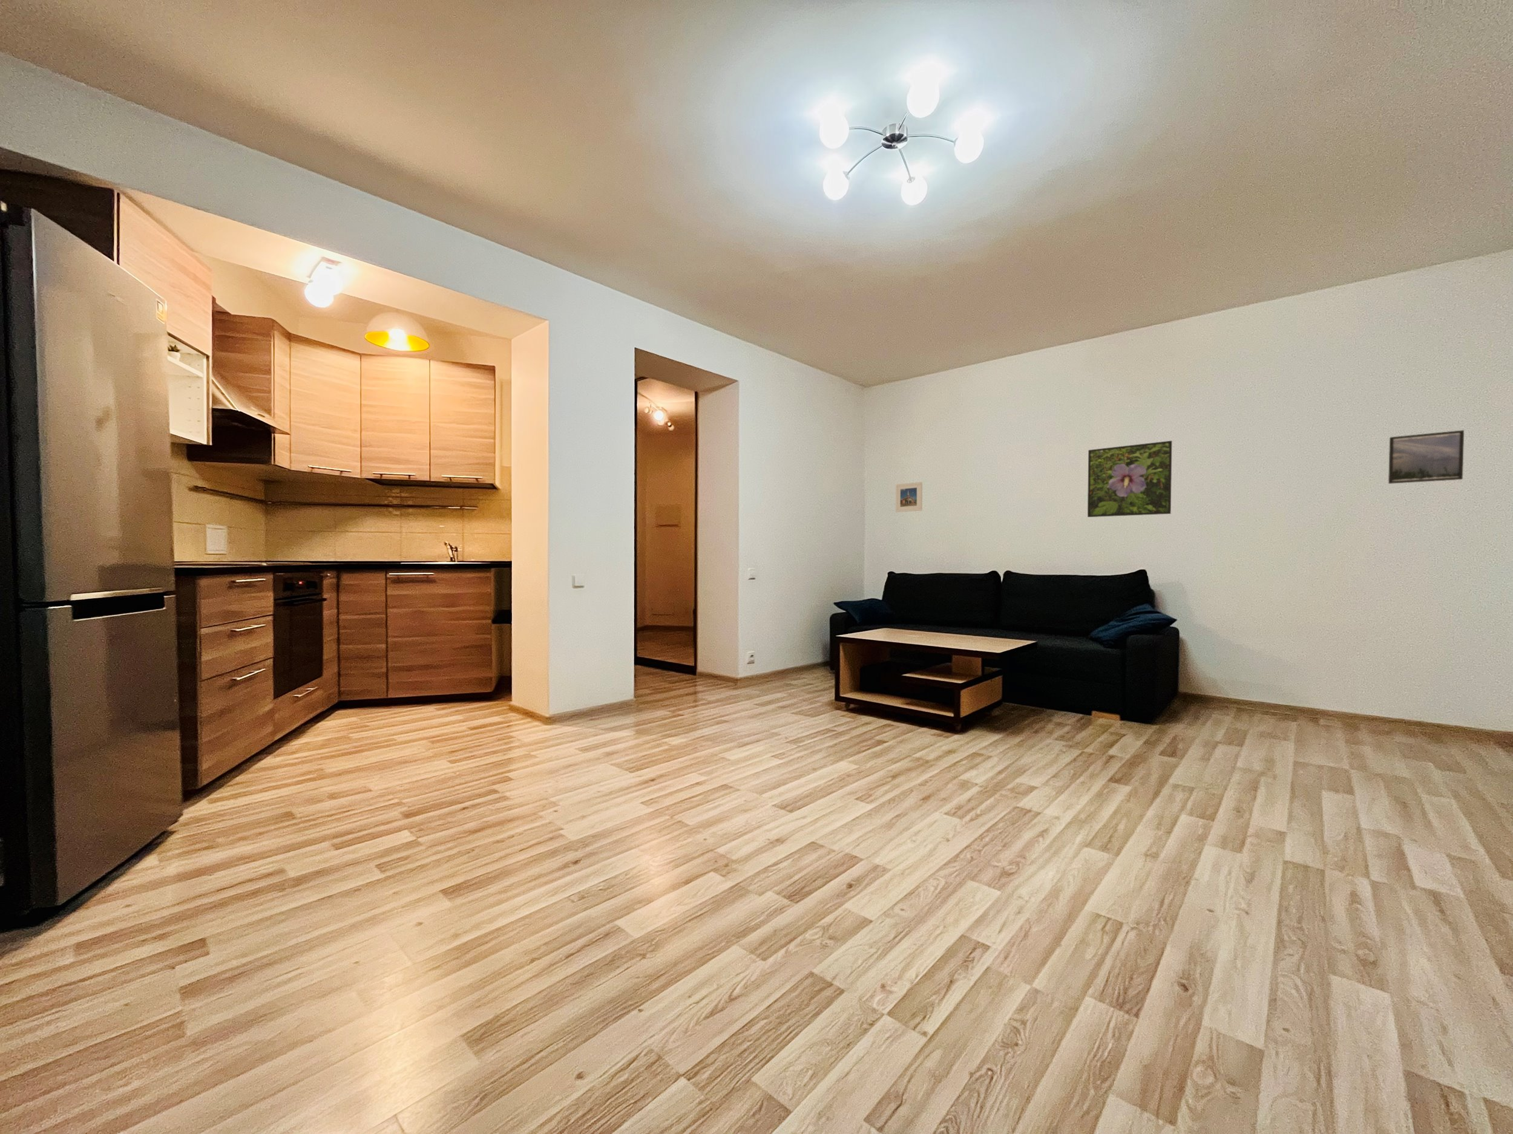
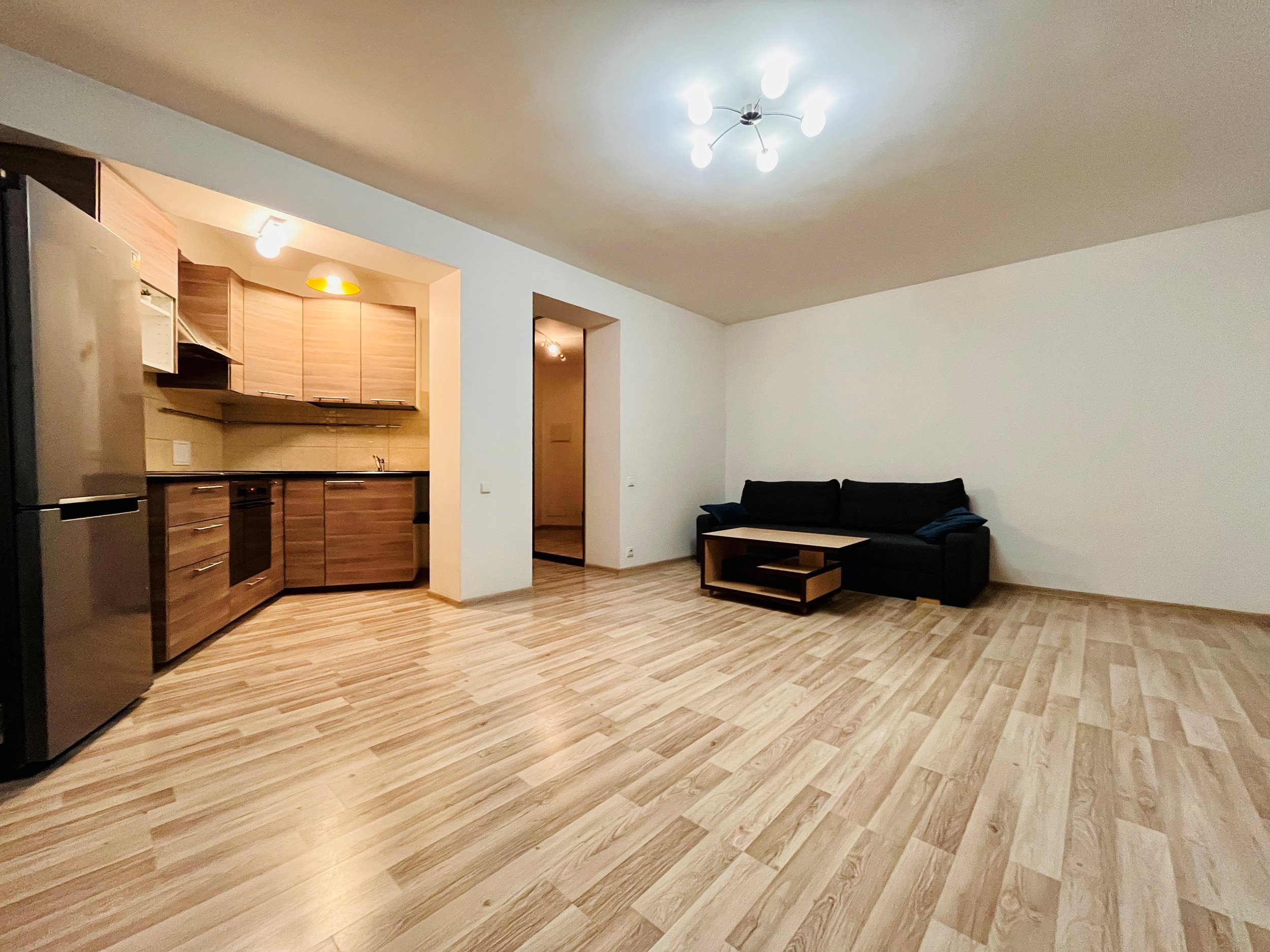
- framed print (1127, 480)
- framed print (1425, 457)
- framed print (909, 497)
